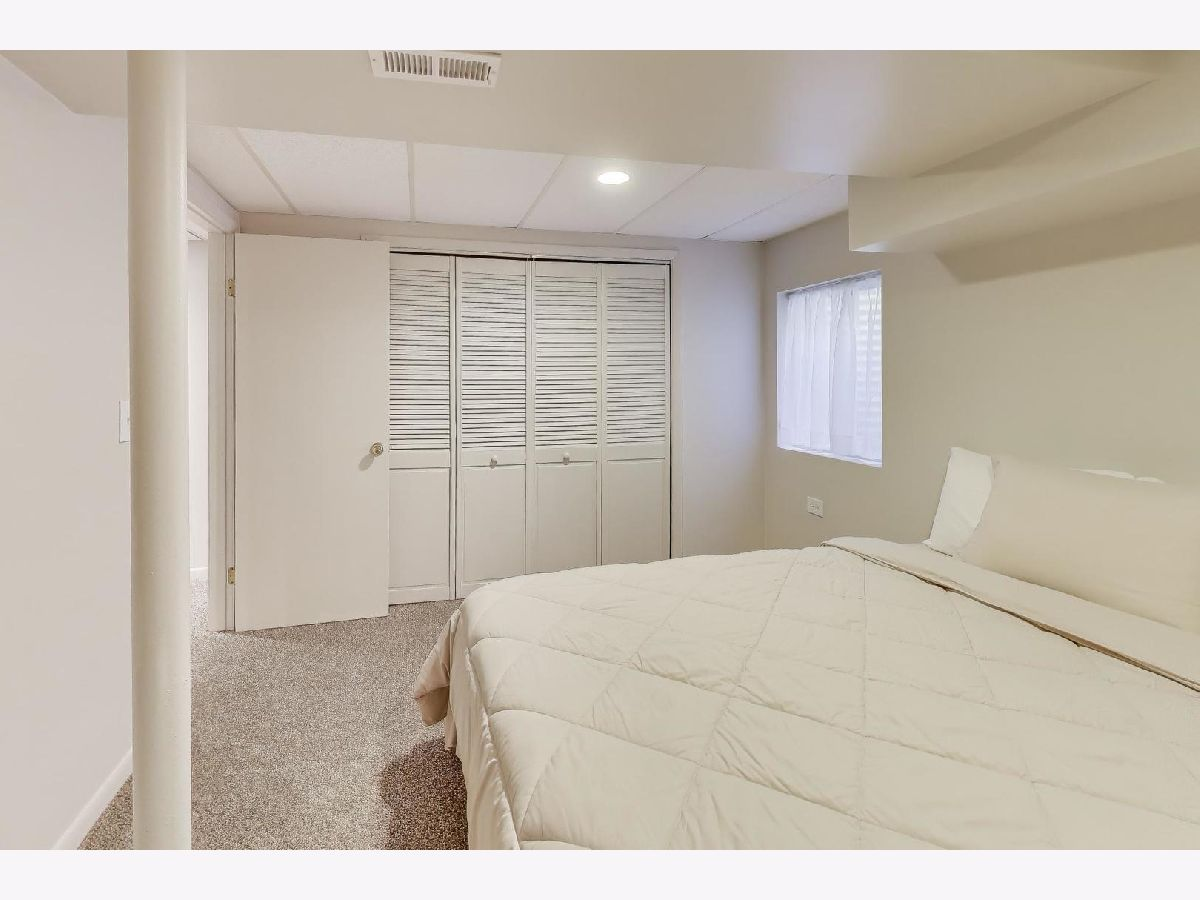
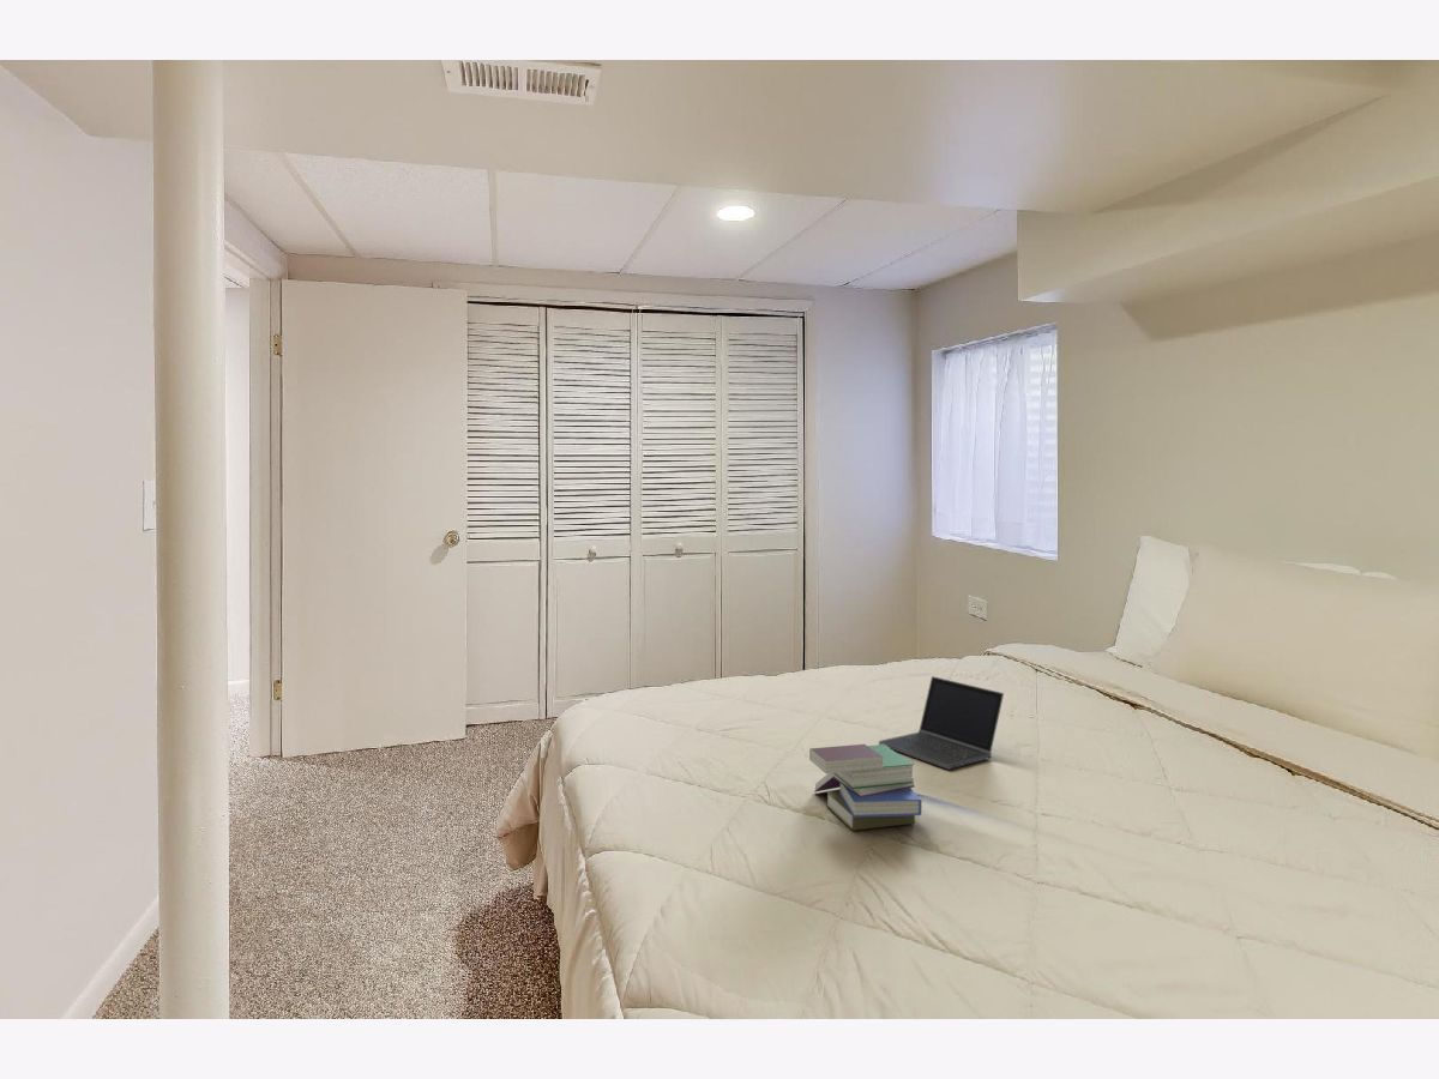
+ laptop computer (939, 719)
+ book (853, 774)
